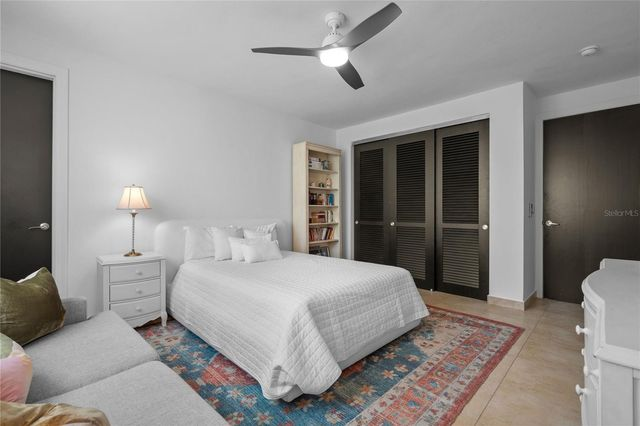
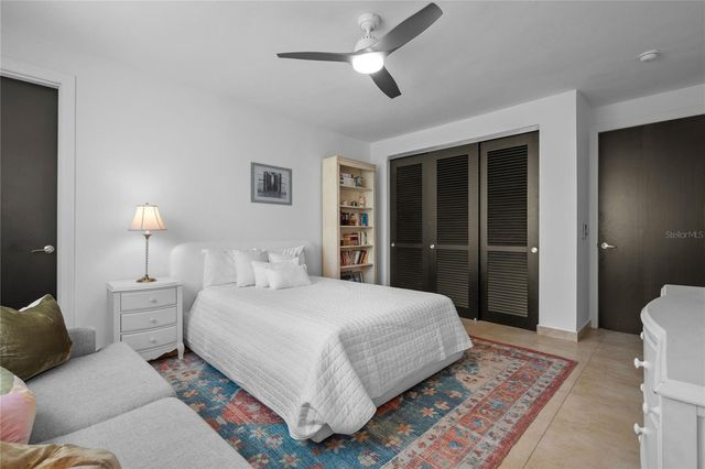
+ wall art (272, 184)
